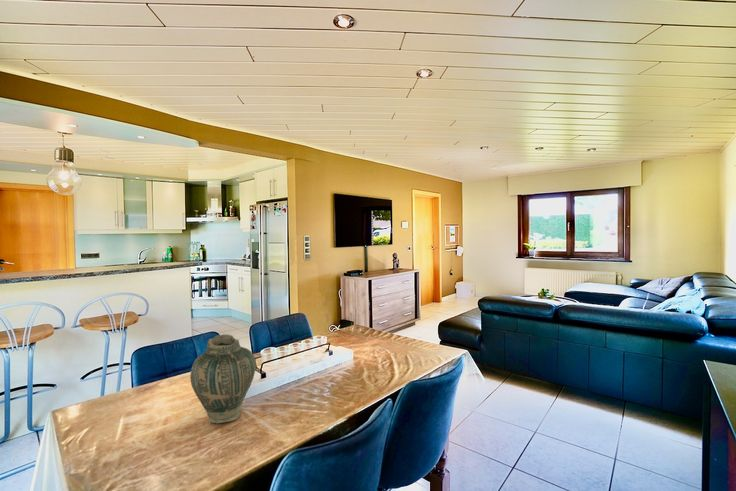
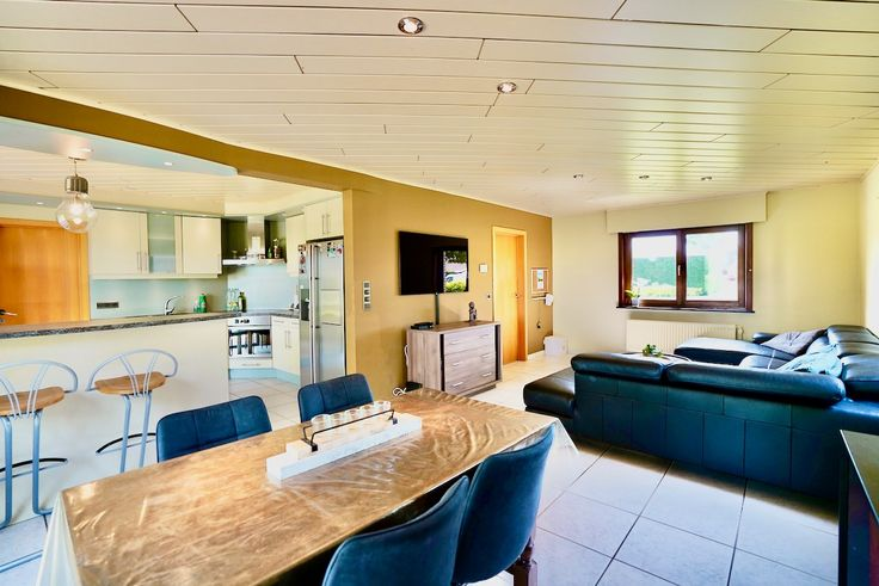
- vase (224, 377)
